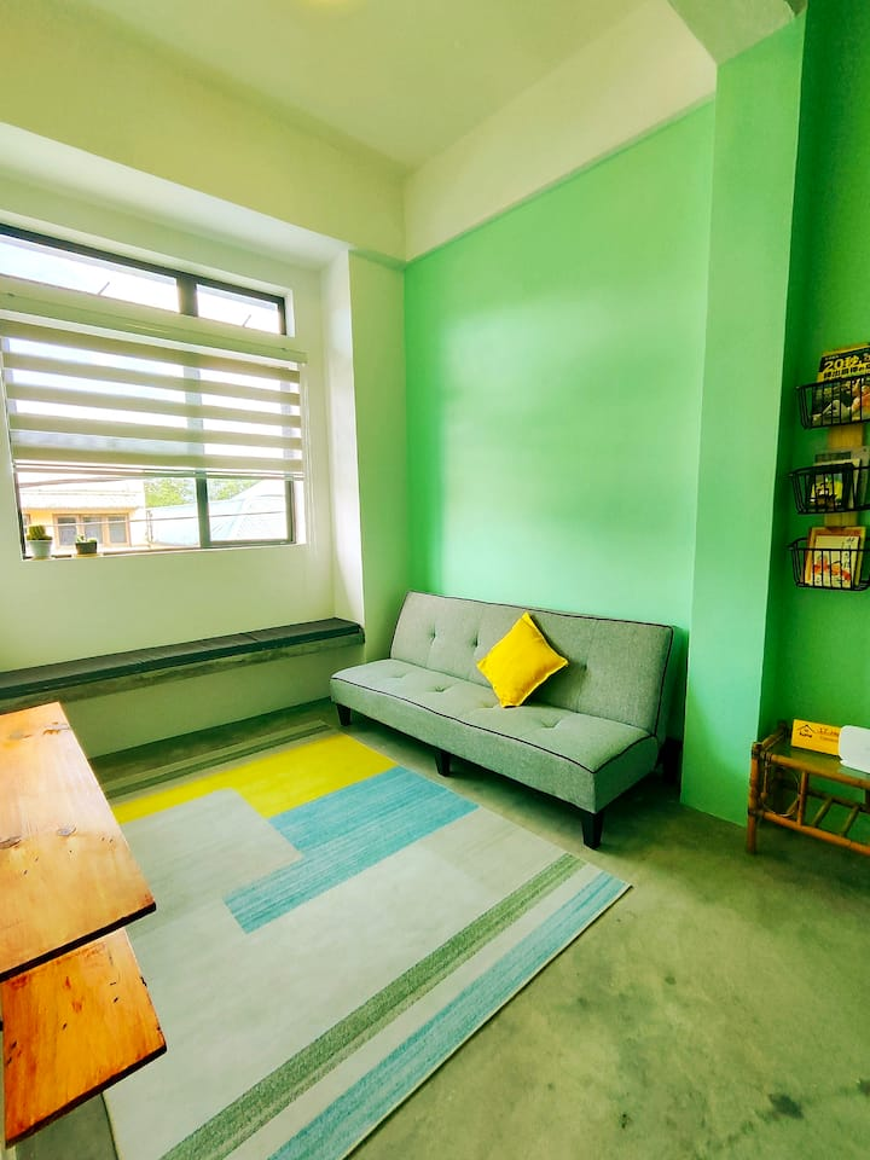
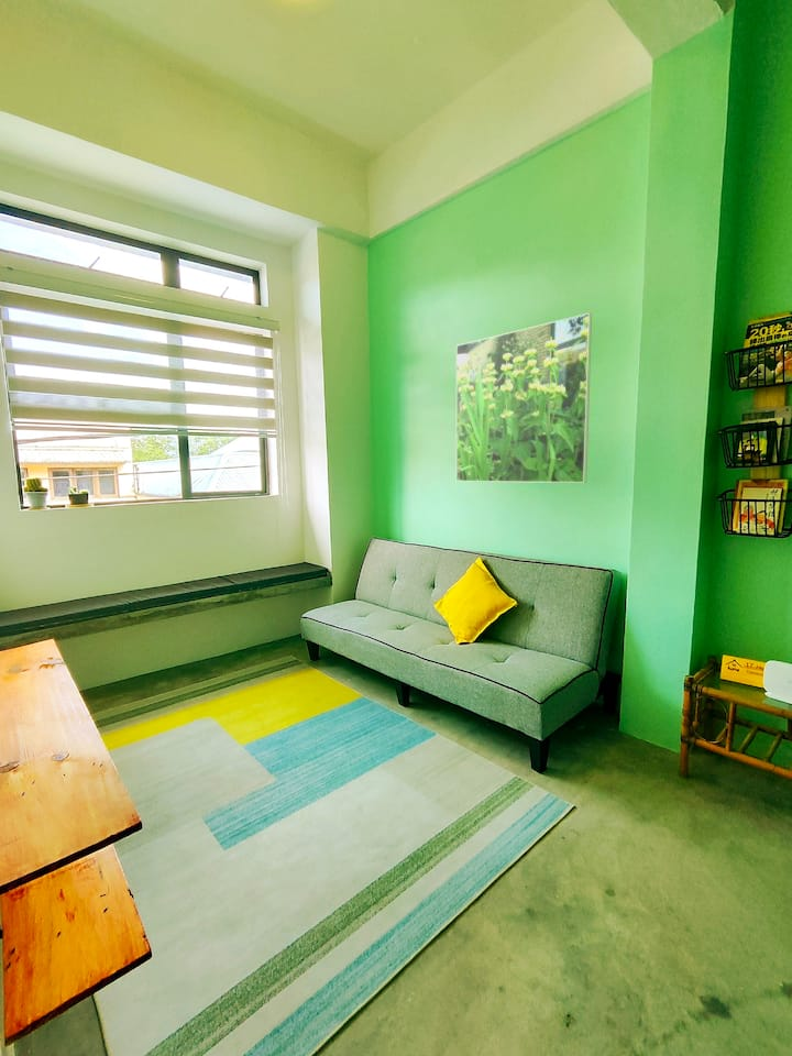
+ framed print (515, 407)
